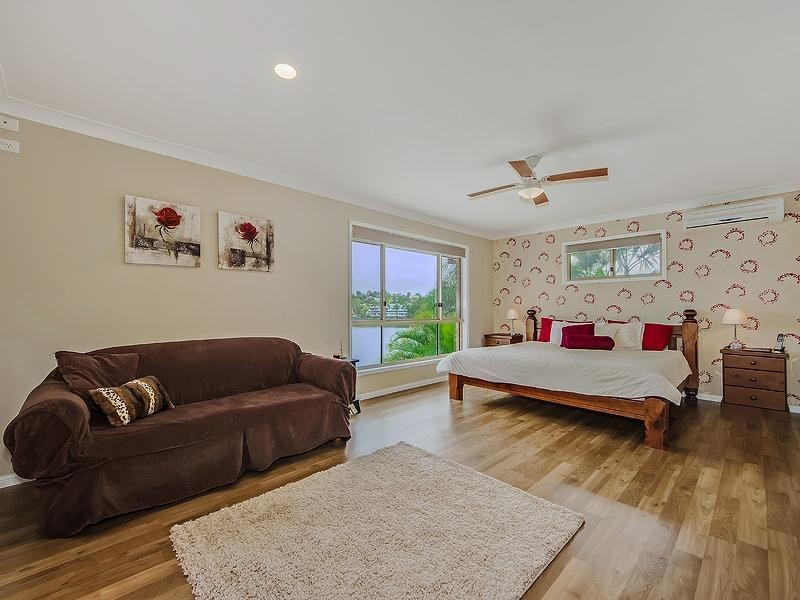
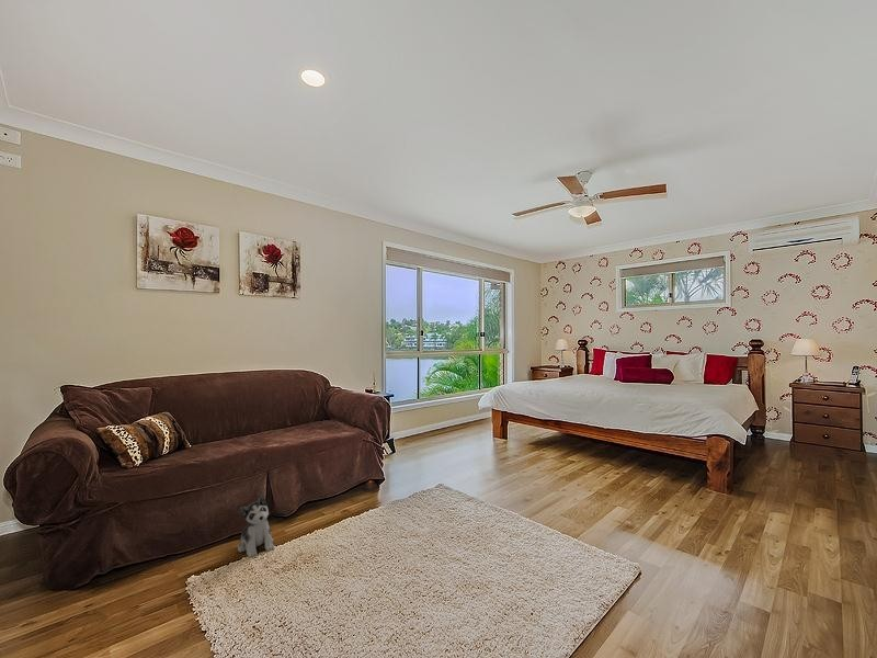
+ plush toy (255, 519)
